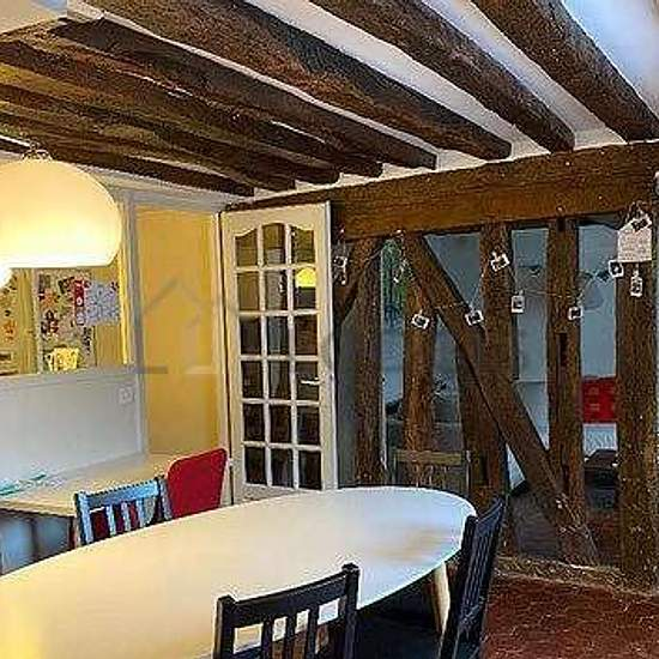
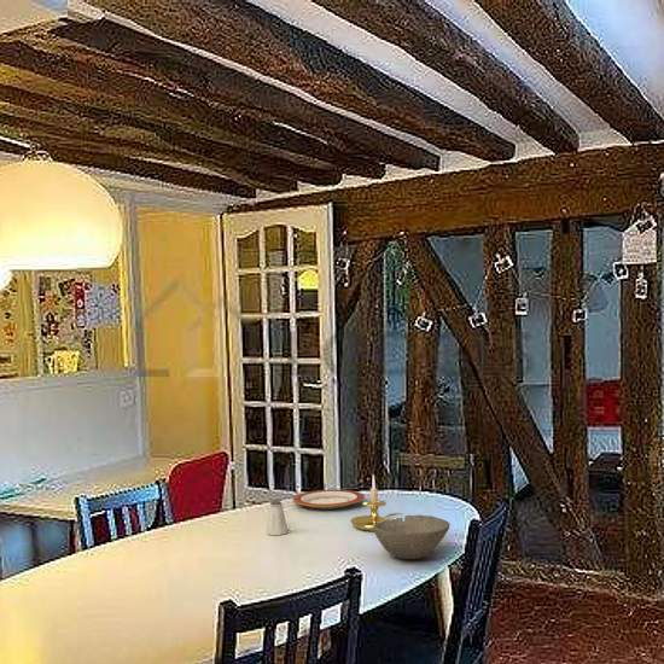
+ bowl (410, 538)
+ candle holder (377, 501)
+ plate (328, 500)
+ saltshaker (275, 517)
